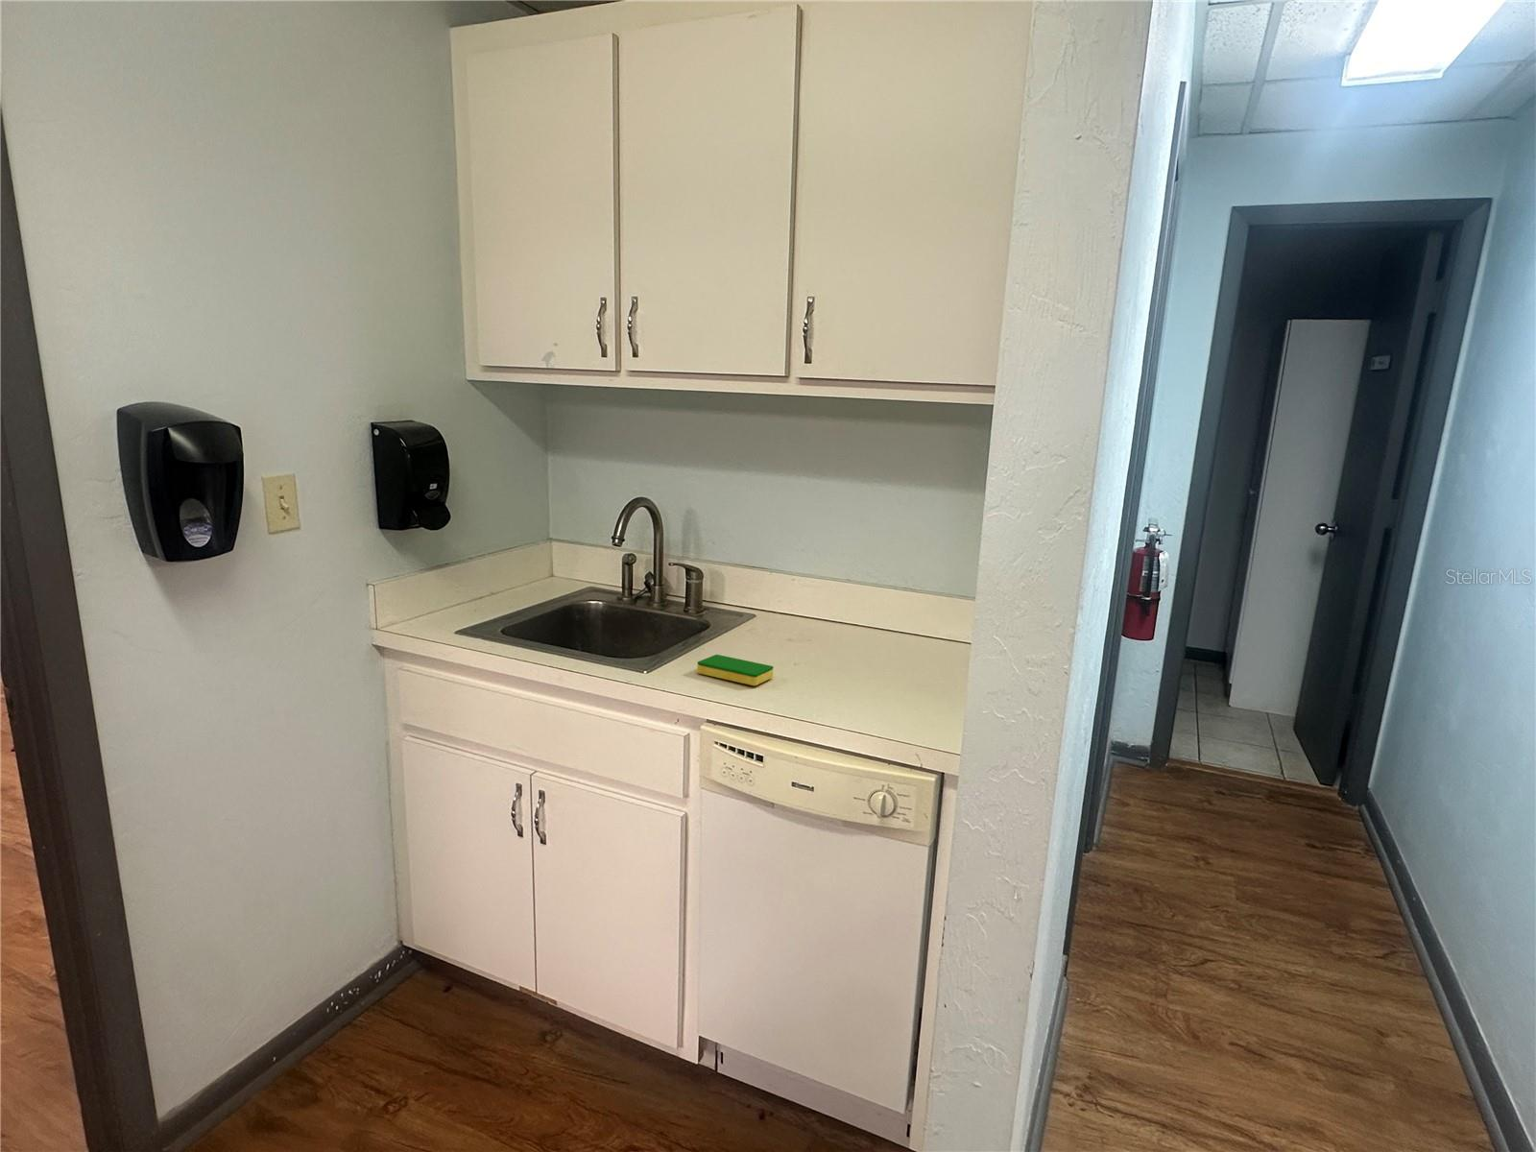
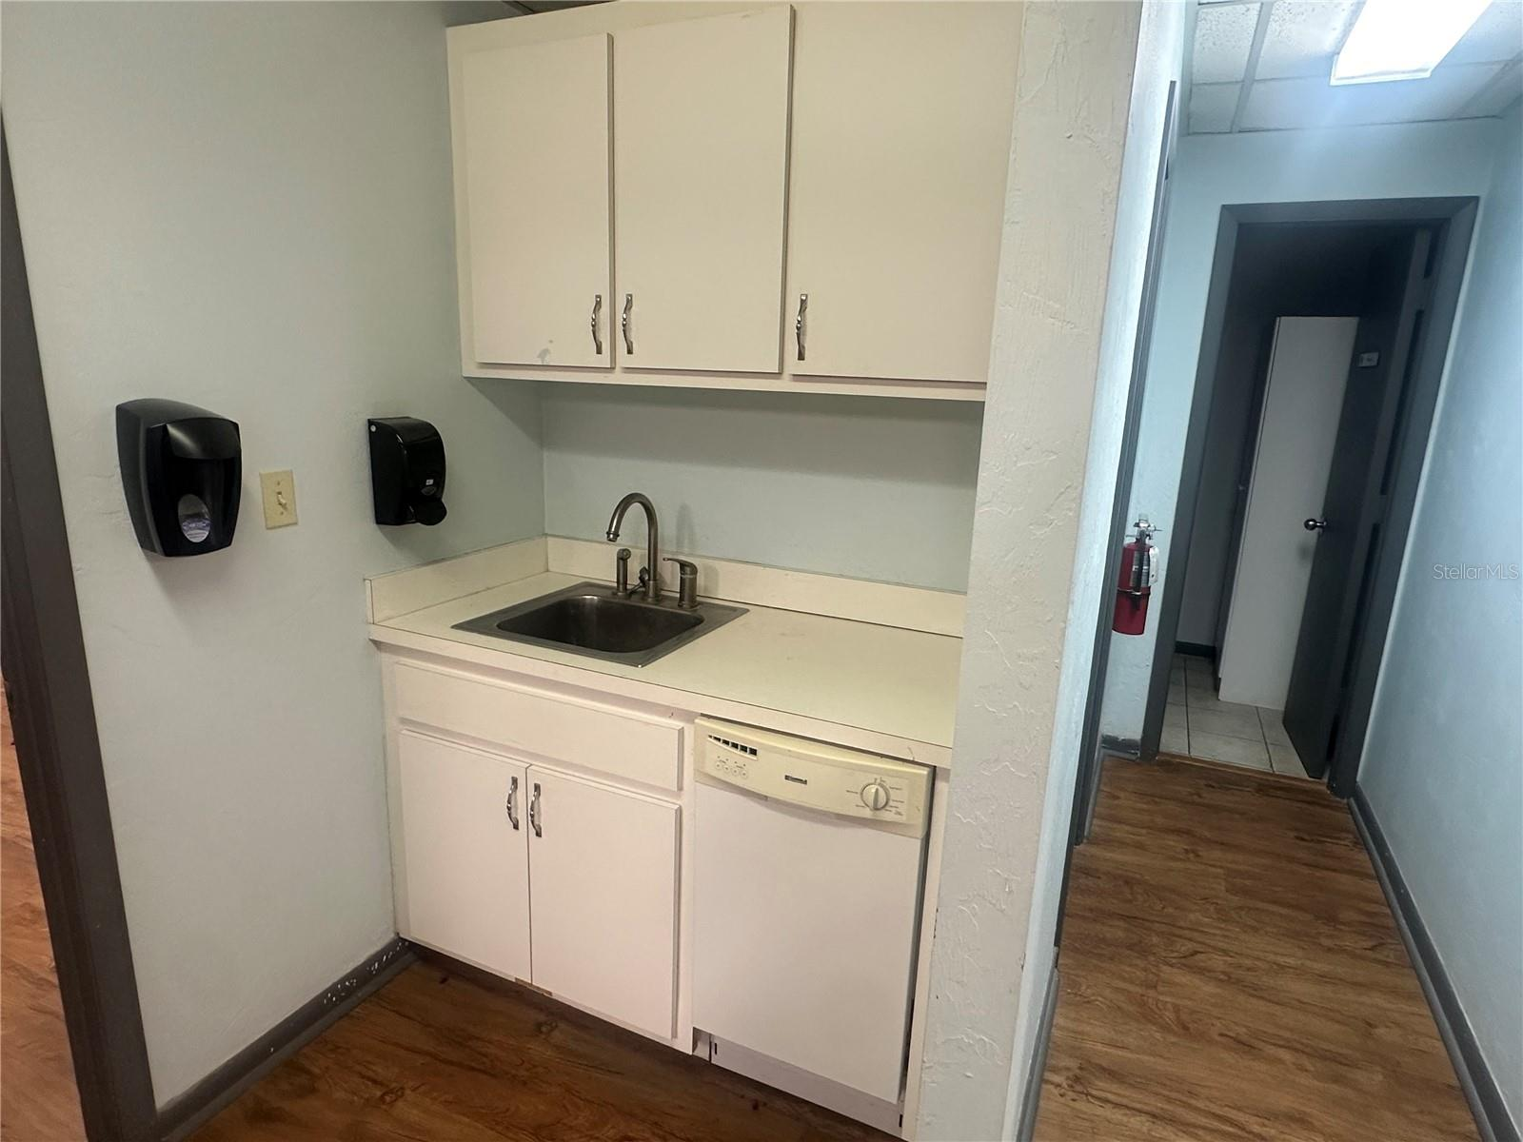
- dish sponge (734, 669)
